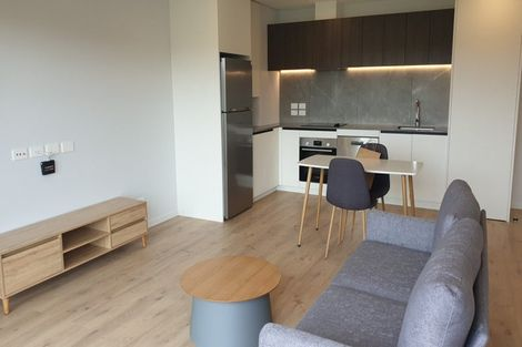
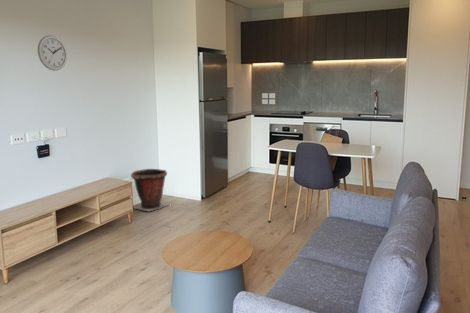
+ waste bin (151, 188)
+ wall clock (53, 53)
